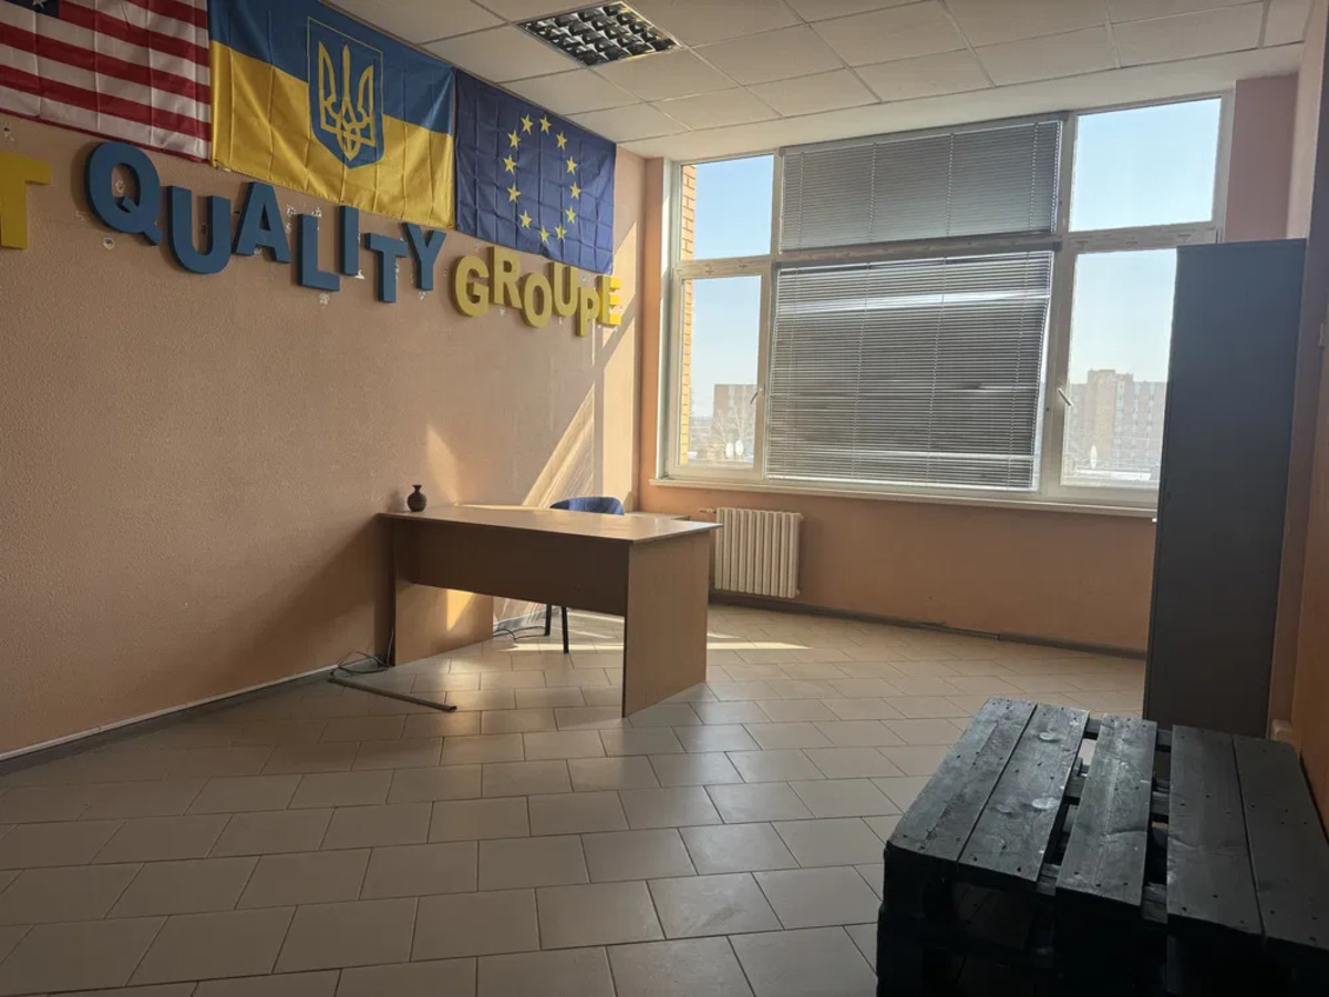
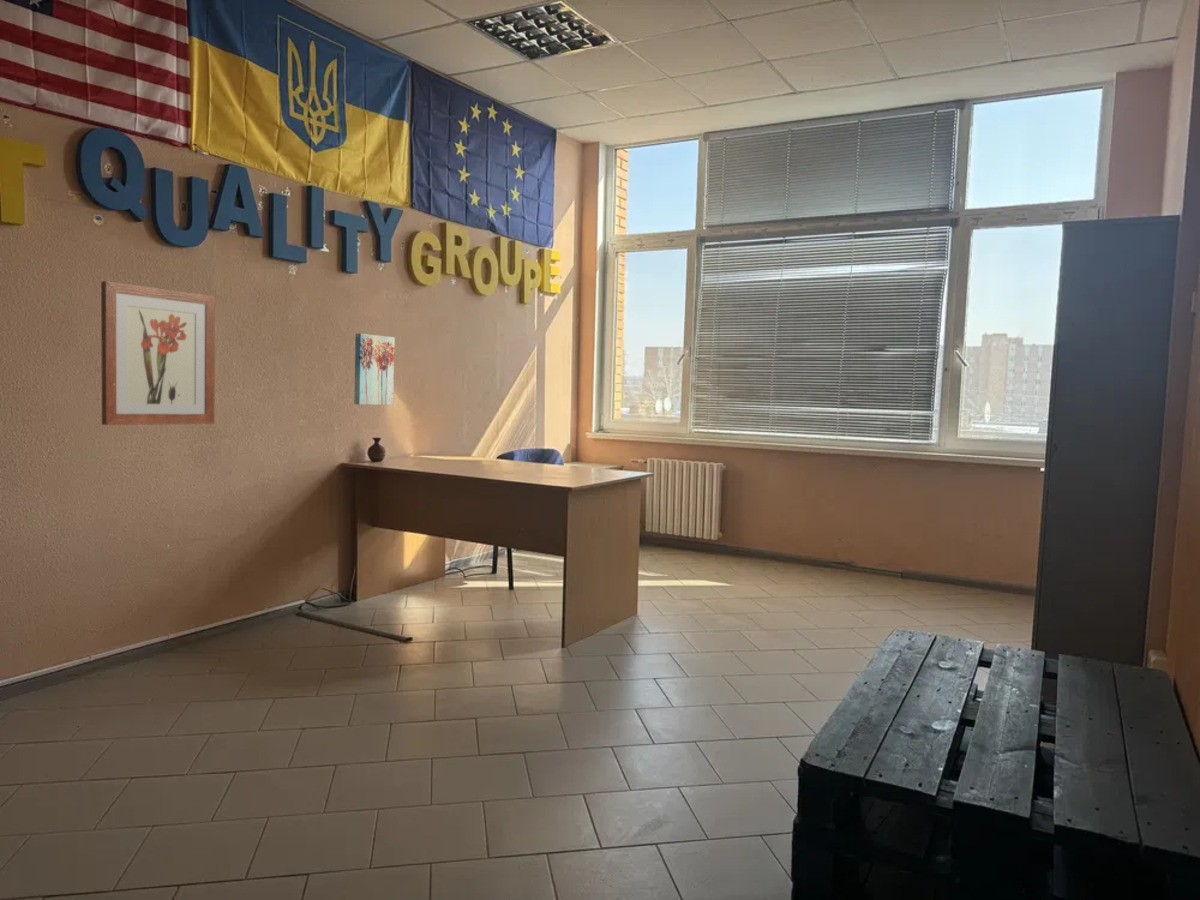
+ wall art (374, 370)
+ wall art (161, 357)
